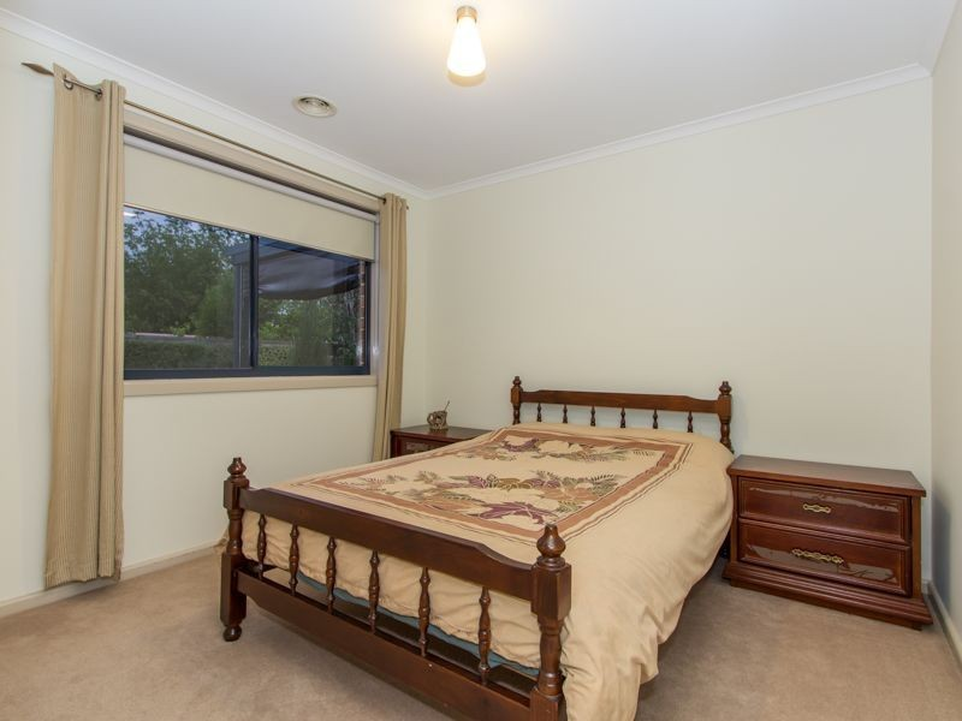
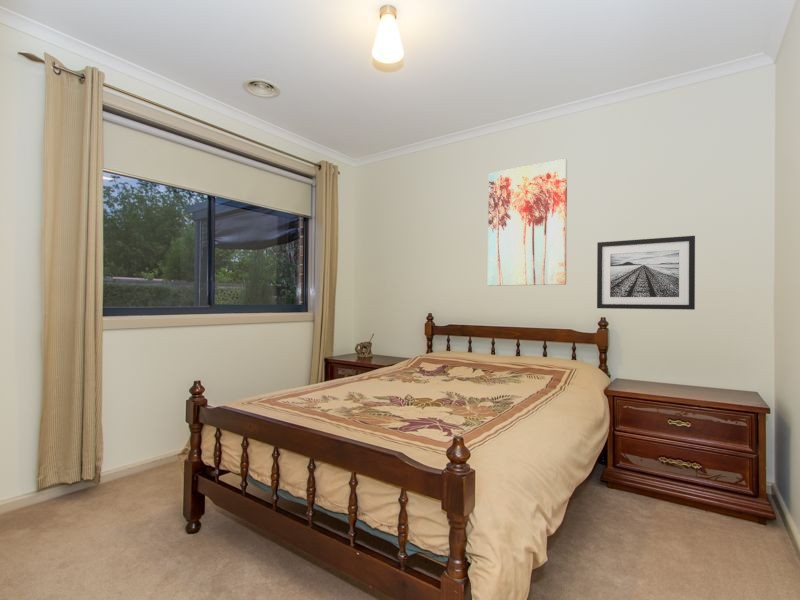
+ wall art (525, 225)
+ wall art (643, 274)
